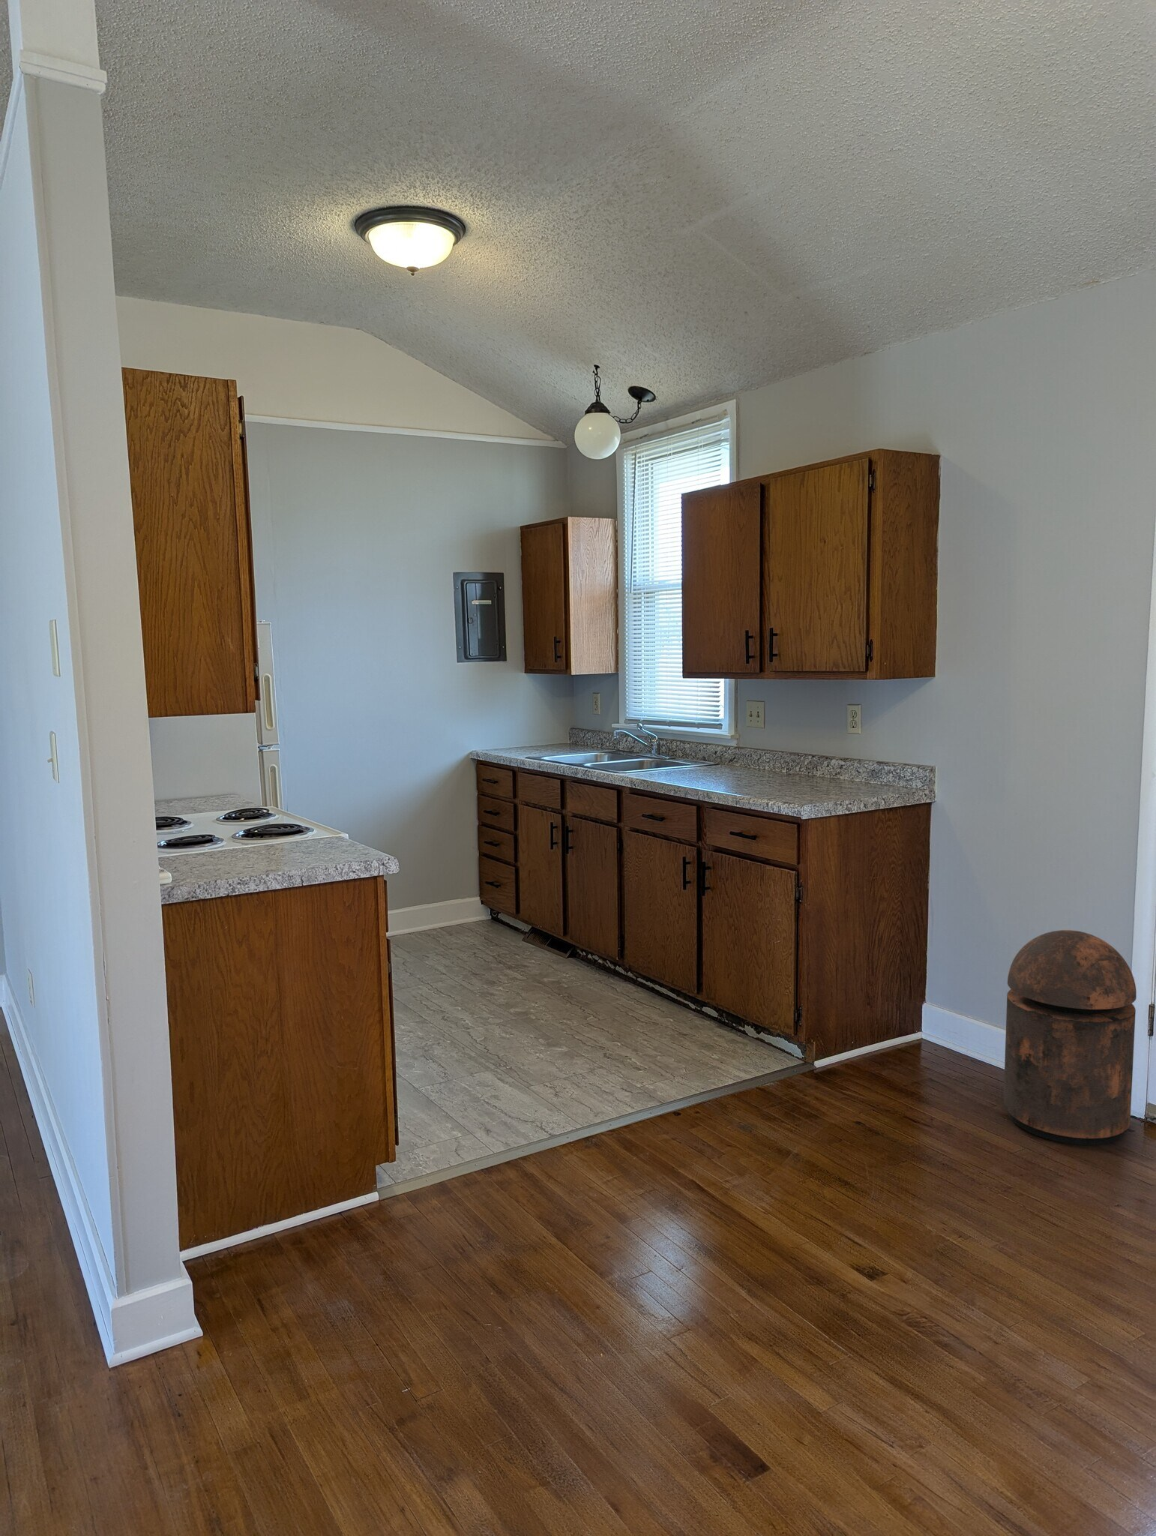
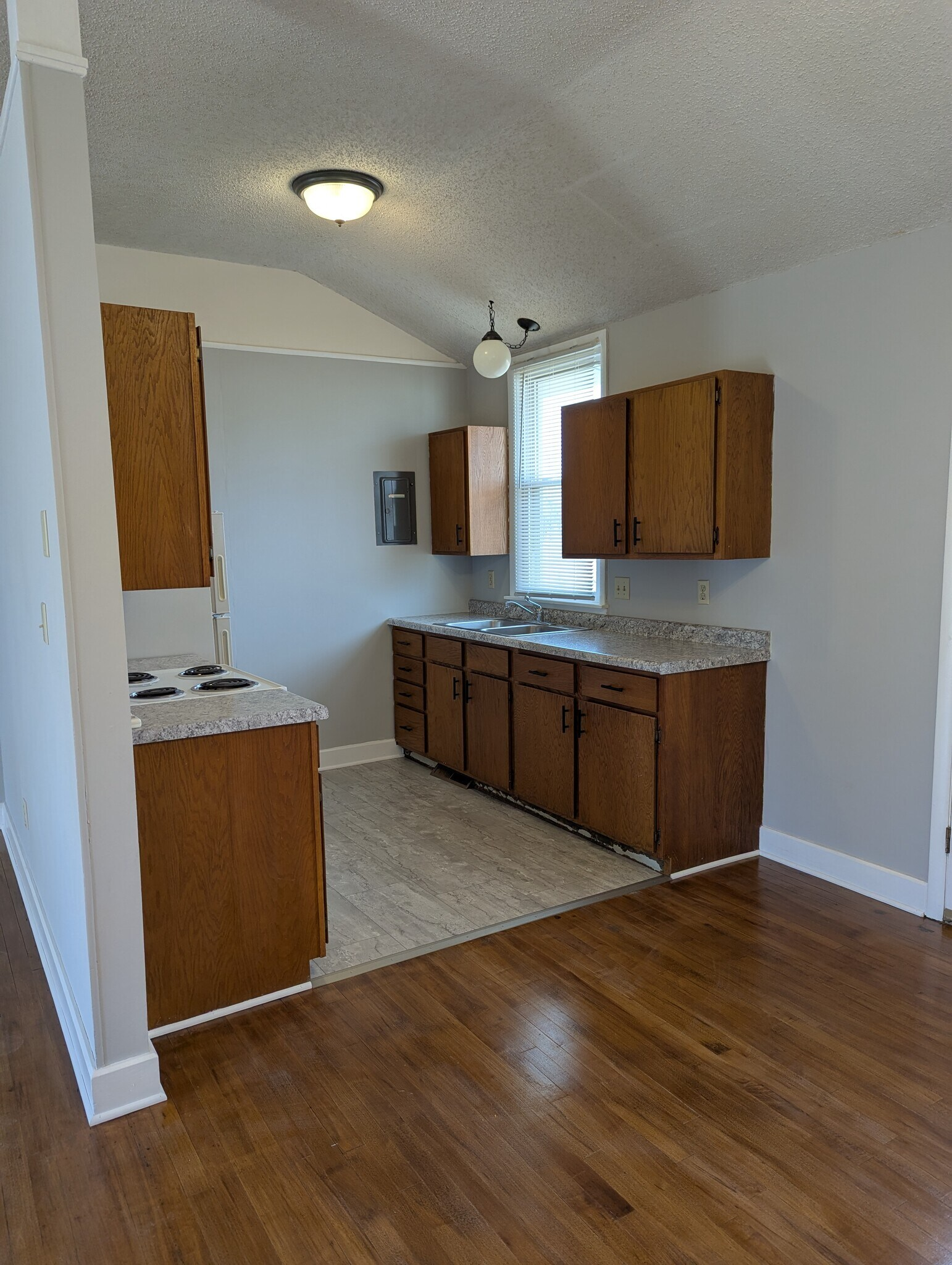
- trash can (1069, 1027)
